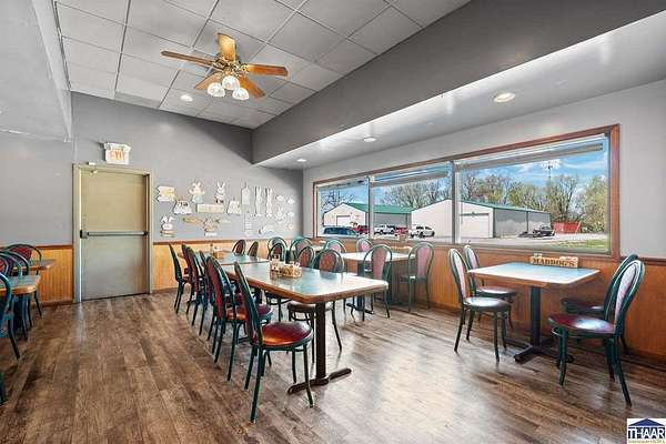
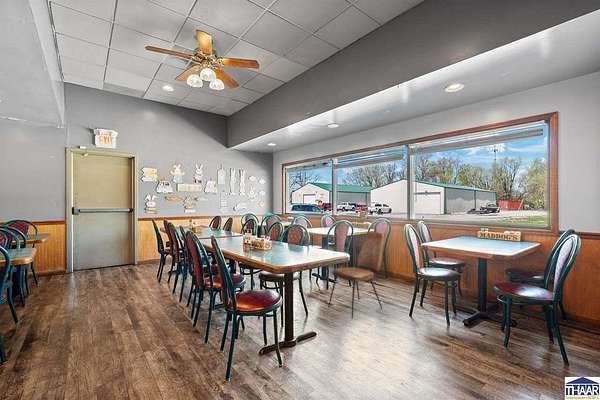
+ dining chair (359, 270)
